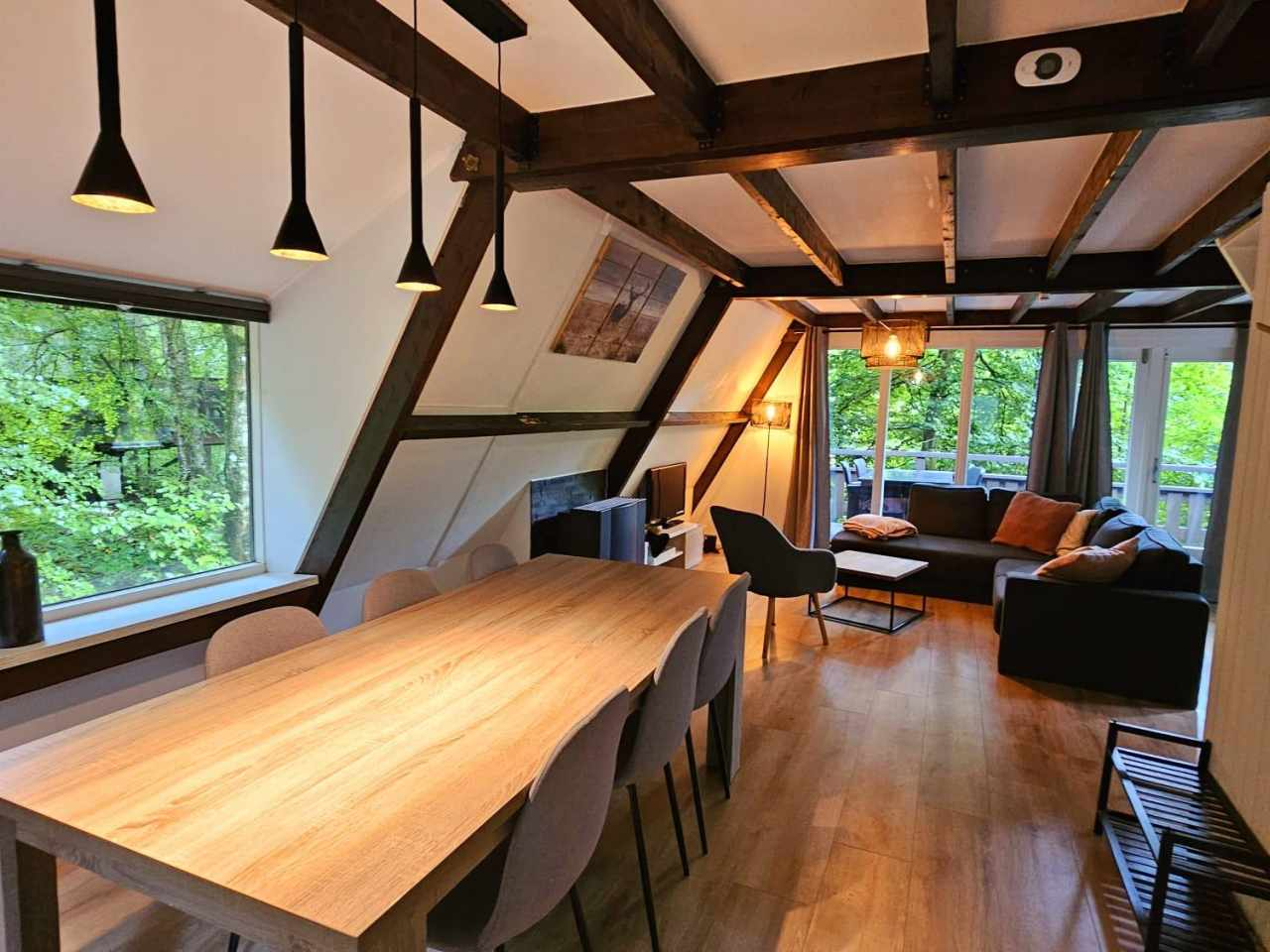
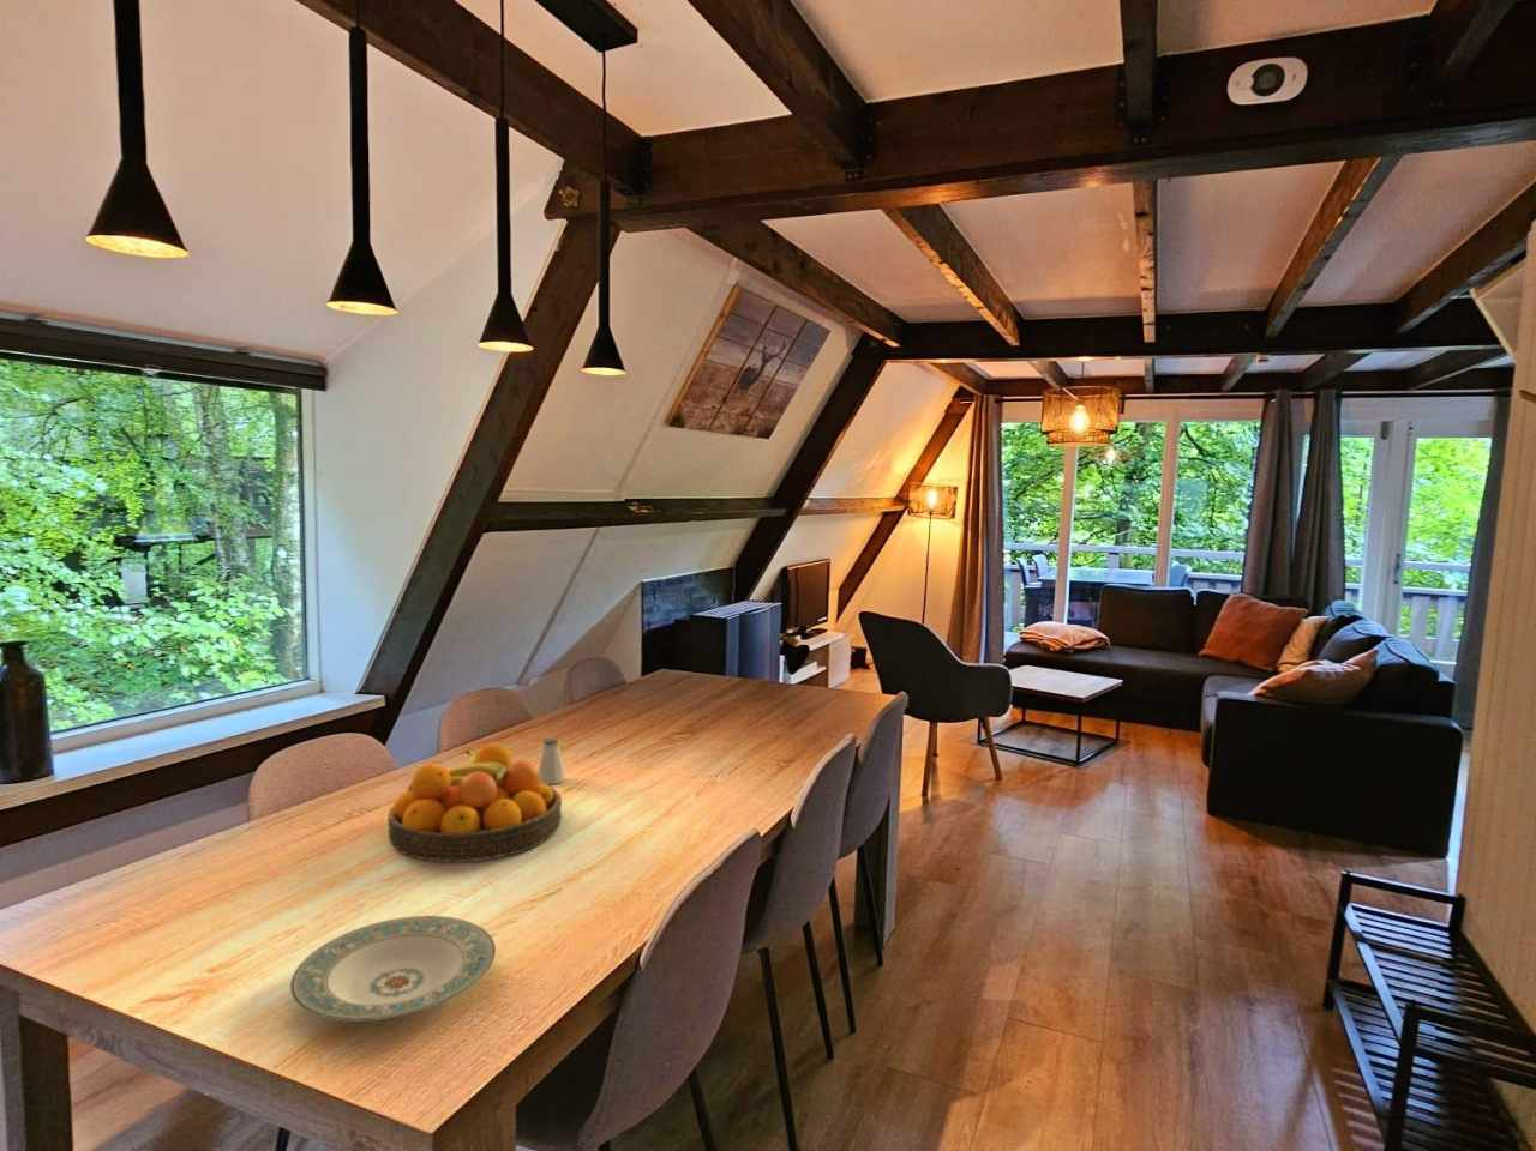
+ fruit bowl (477, 791)
+ plate (397, 972)
+ saltshaker (549, 759)
